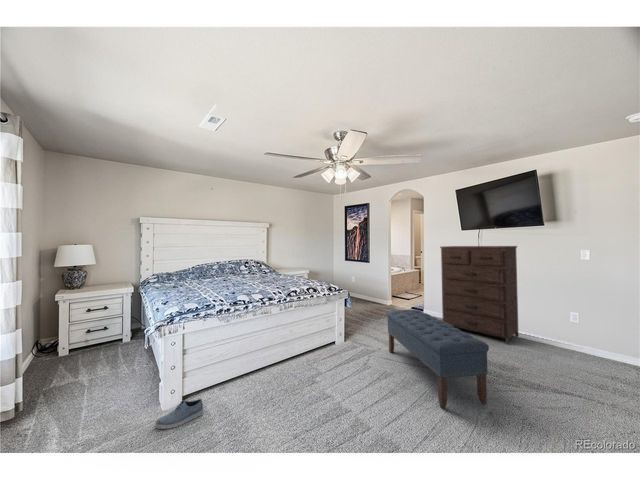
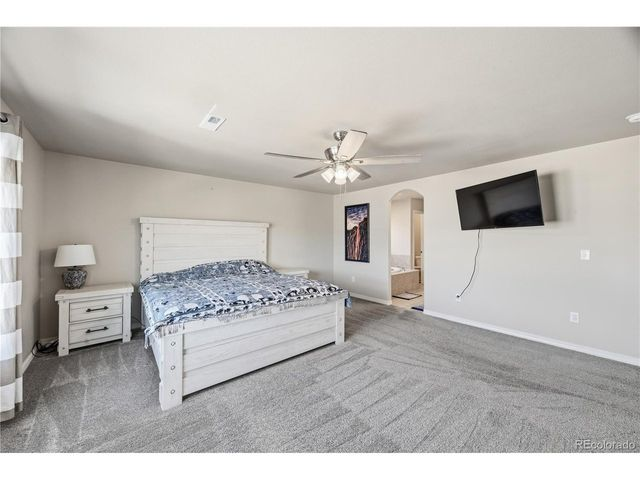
- shoe (180, 411)
- dresser (476, 289)
- bench (427, 347)
